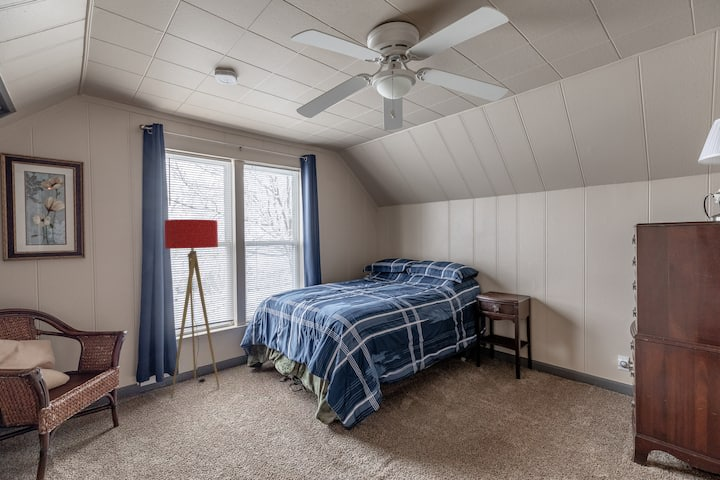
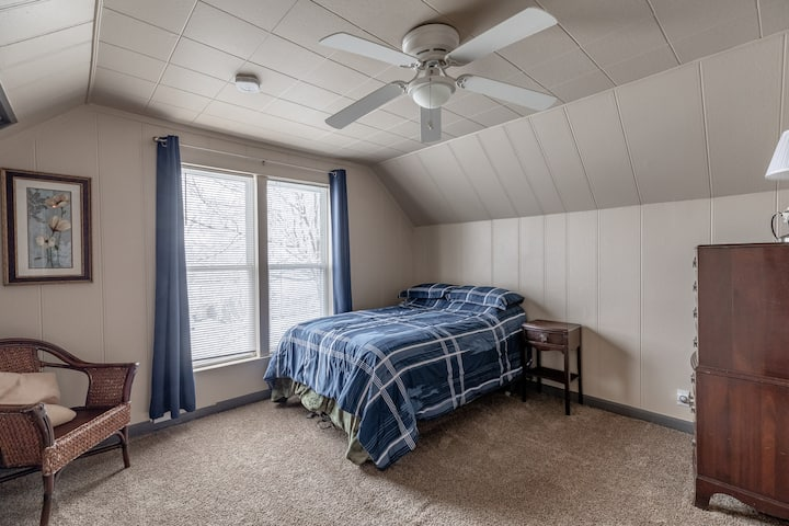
- floor lamp (192, 304)
